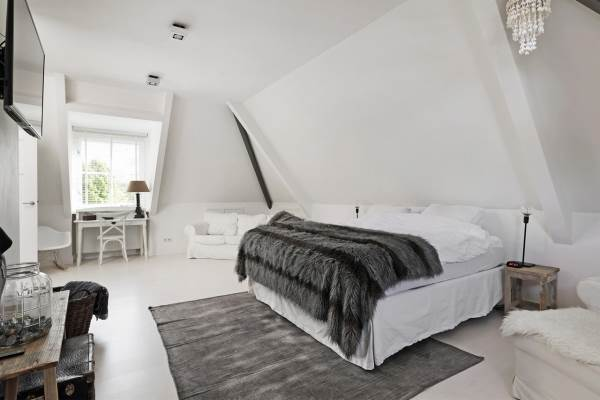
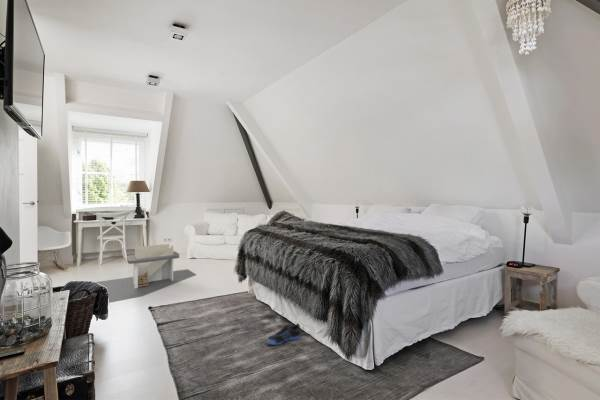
+ sneaker (284, 333)
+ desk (153, 264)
